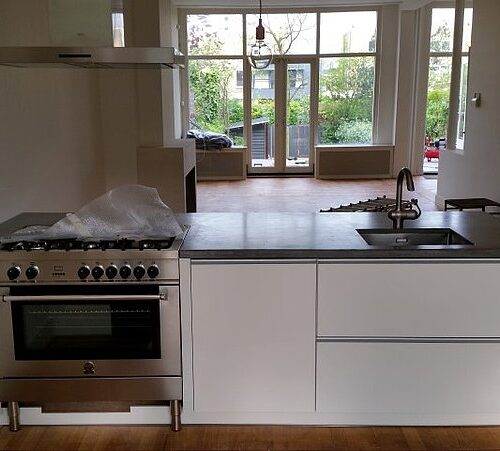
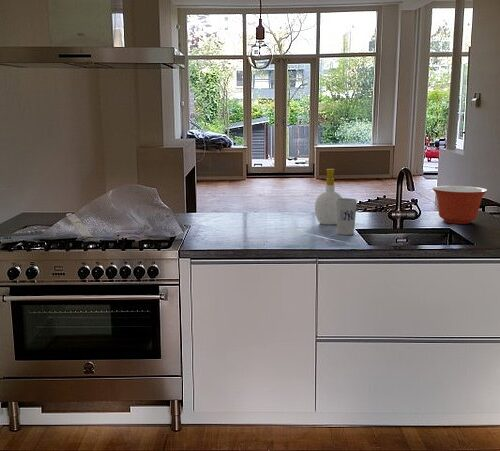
+ soap bottle (330, 196)
+ cup (345, 216)
+ mixing bowl (458, 205)
